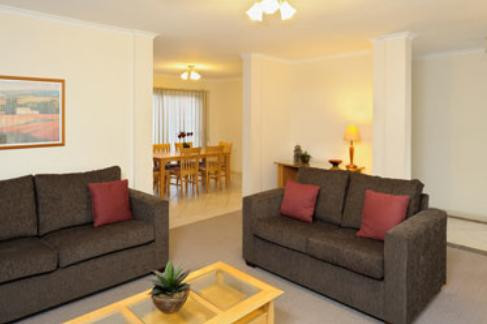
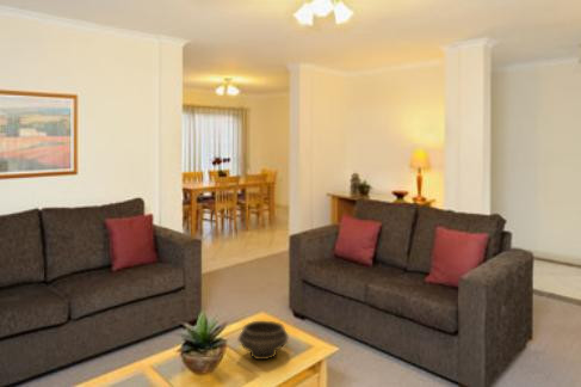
+ bowl (262, 340)
